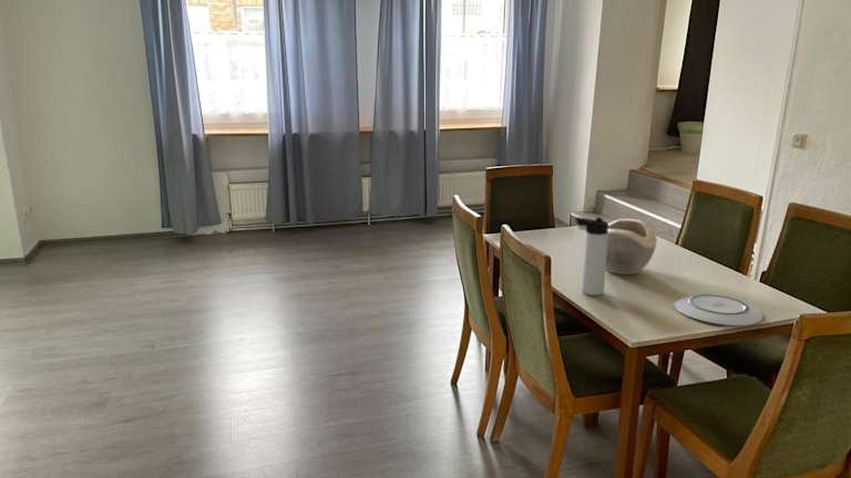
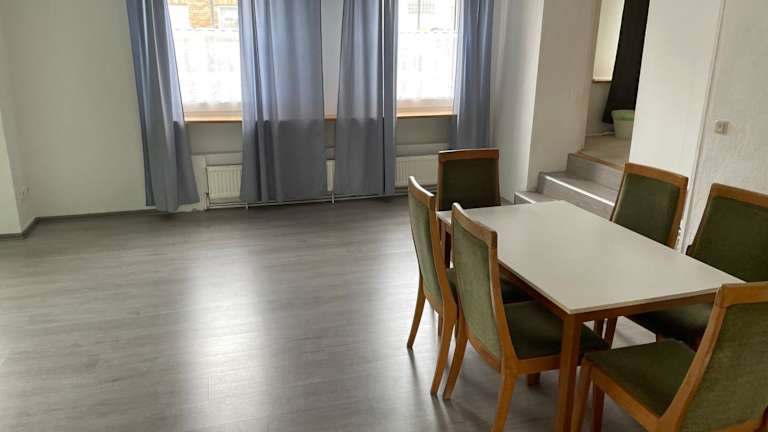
- plate (717, 306)
- decorative bowl (624, 247)
- thermos bottle (589, 254)
